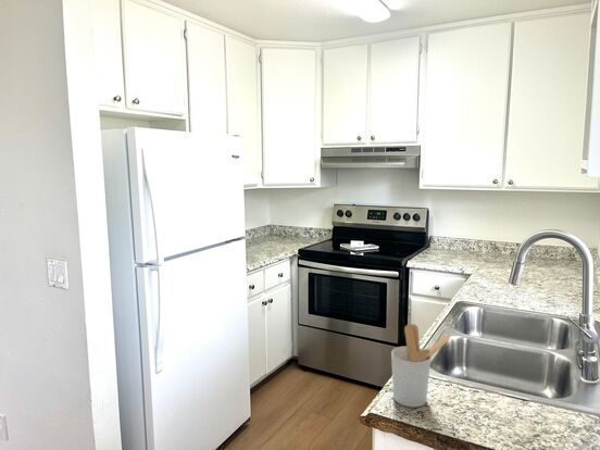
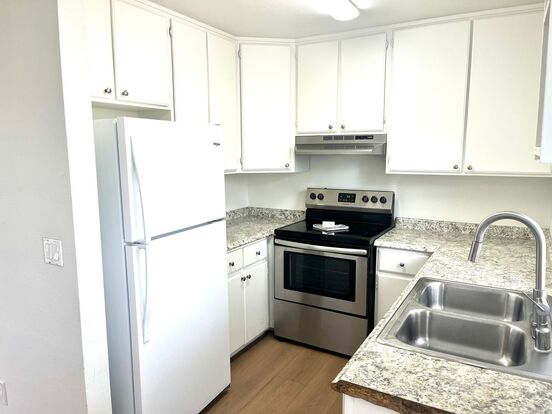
- utensil holder (421, 365)
